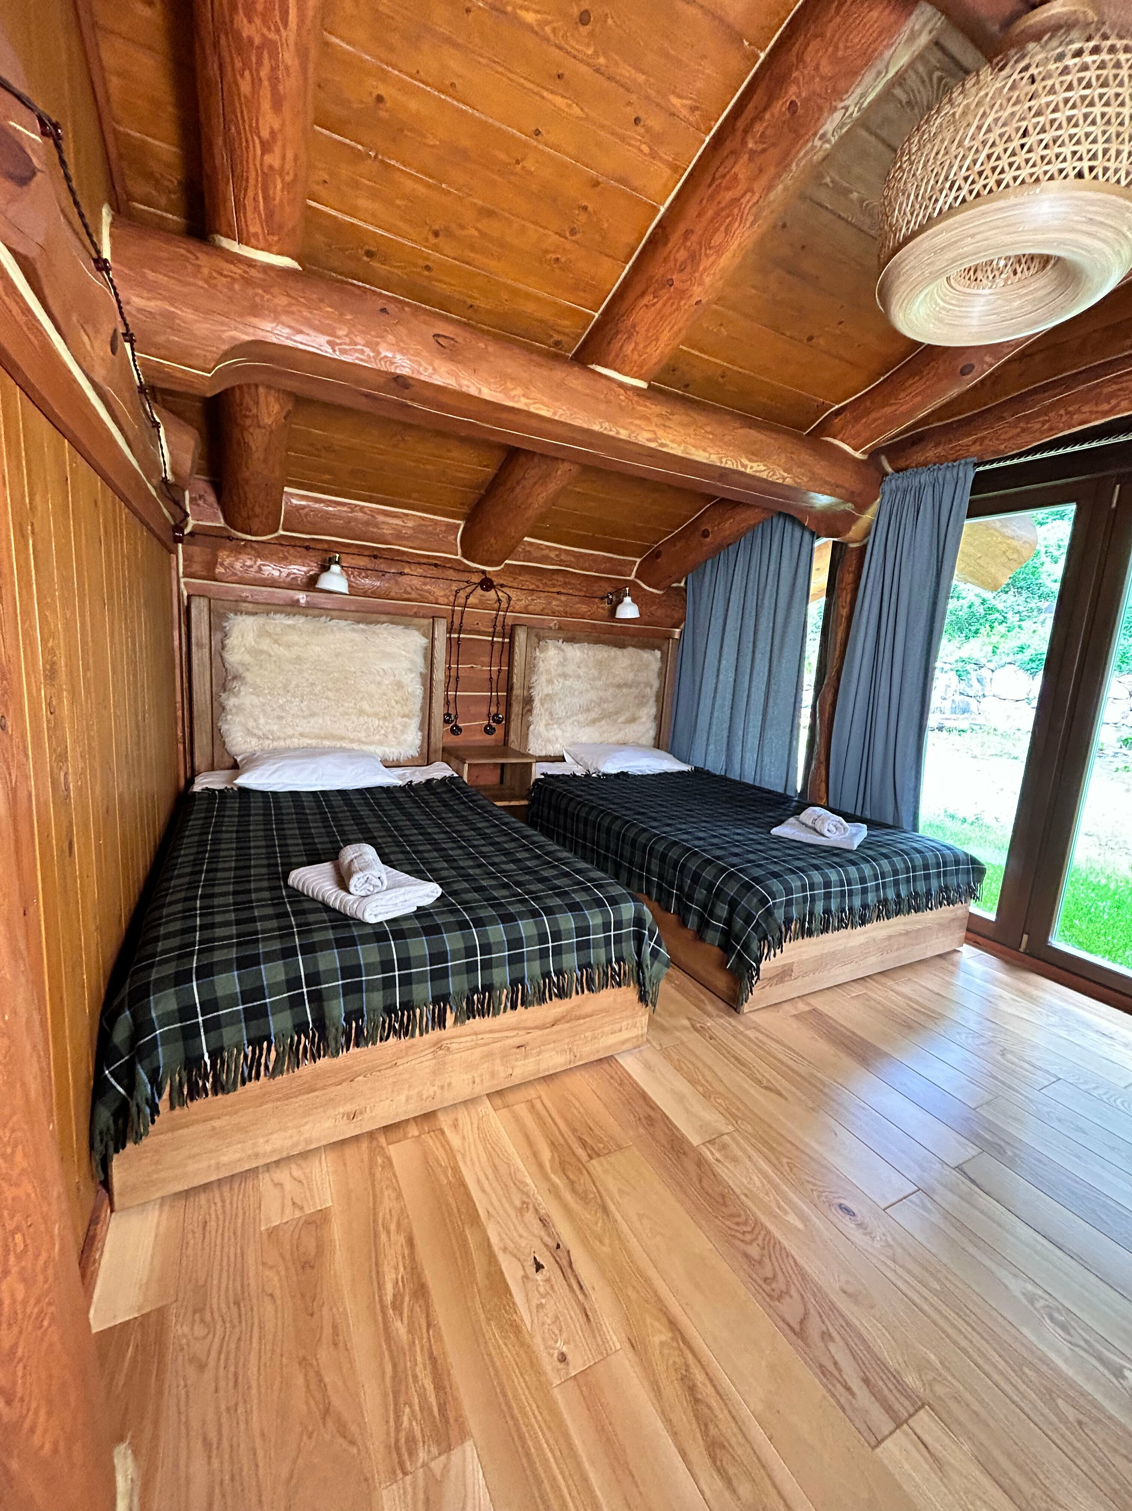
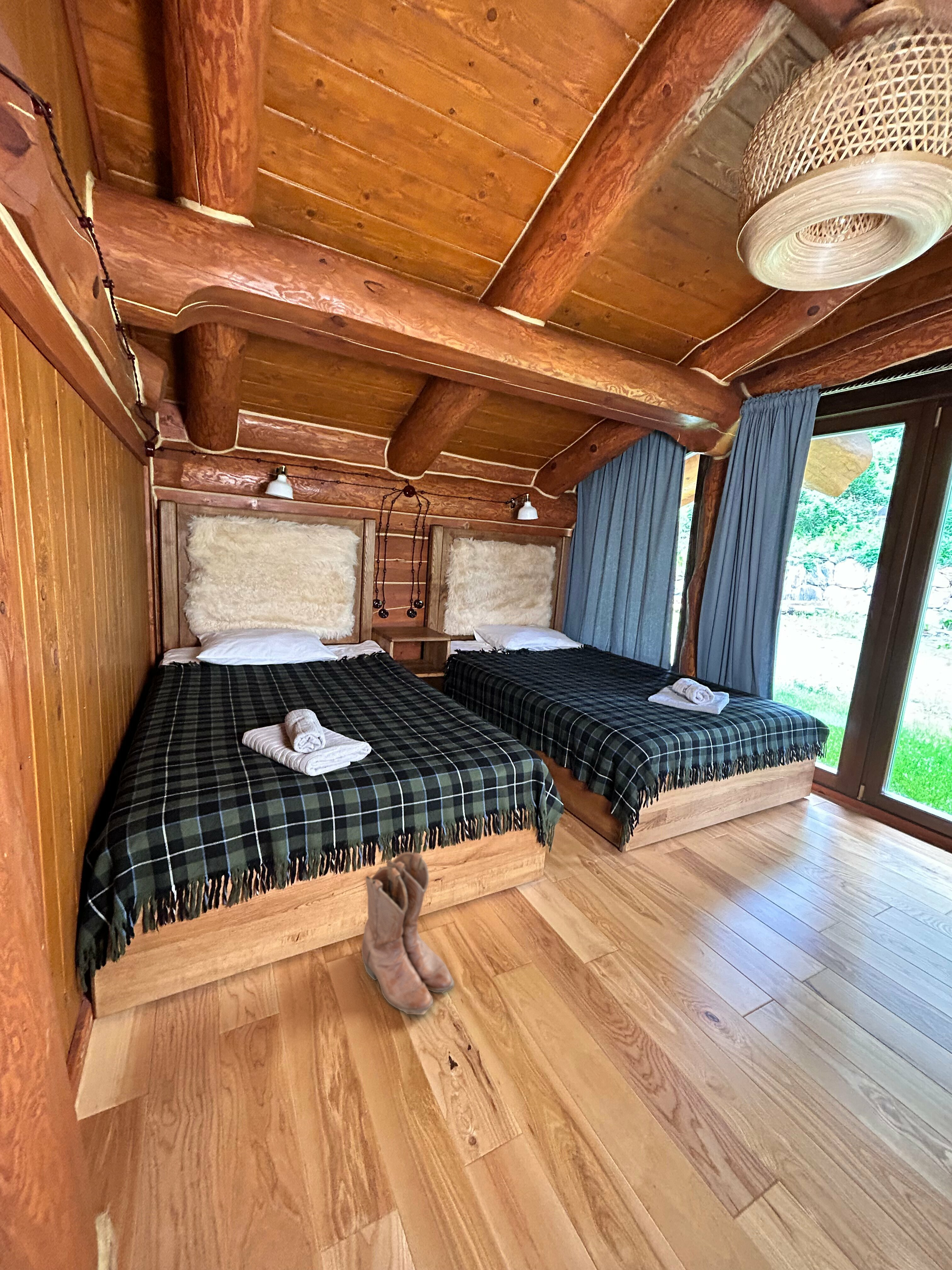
+ boots (409, 924)
